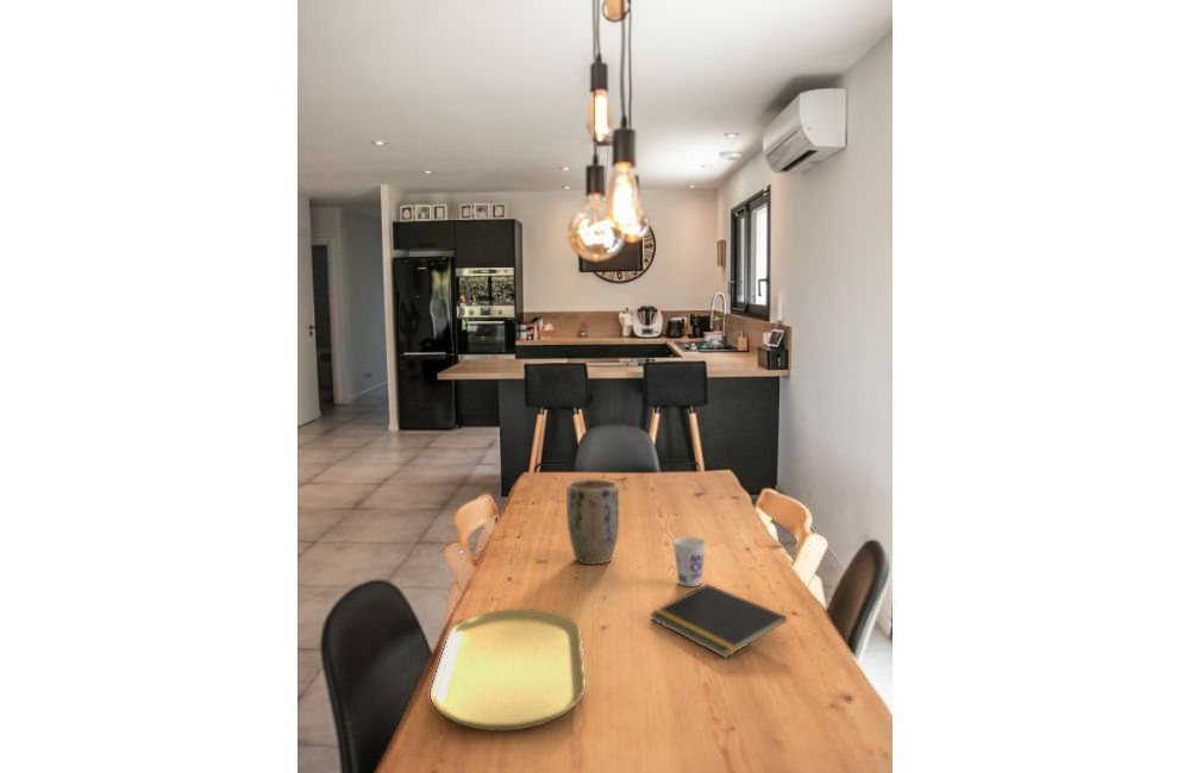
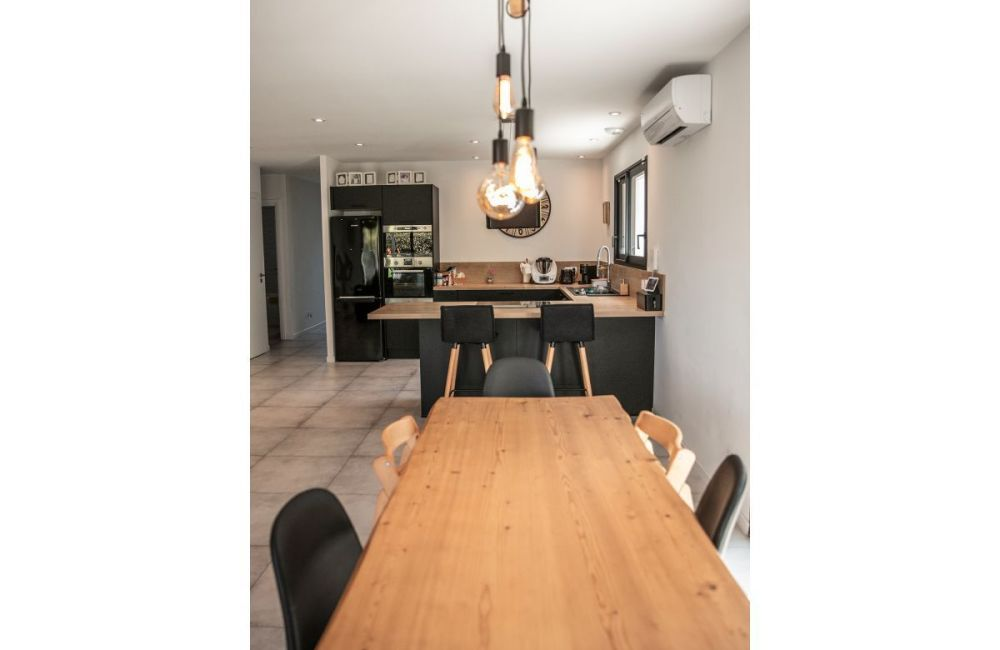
- plant pot (593, 521)
- placemat (512, 661)
- cup (689, 561)
- notepad (715, 617)
